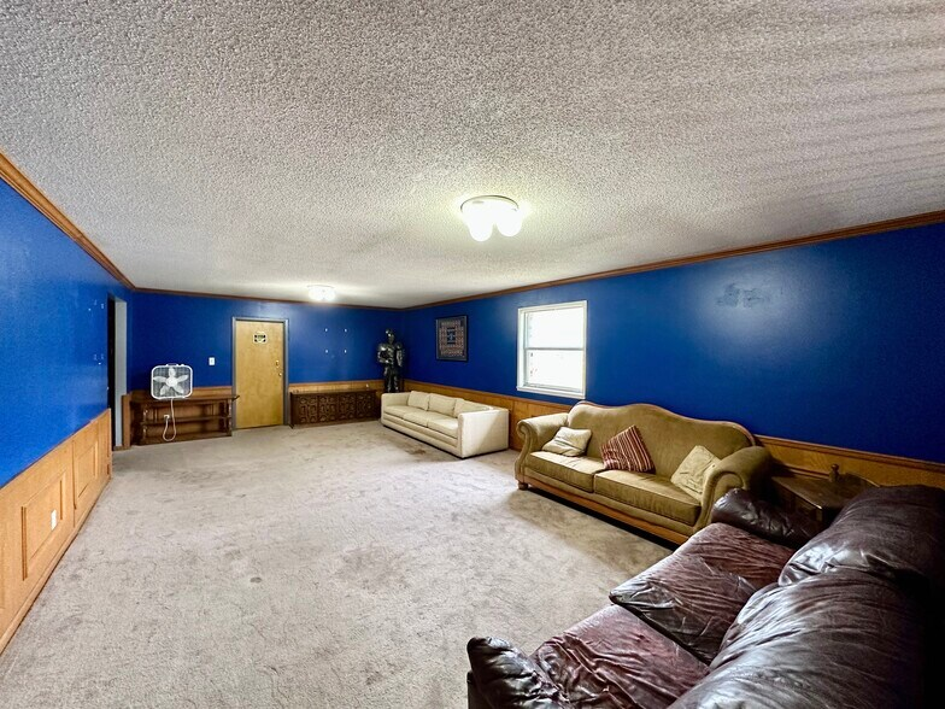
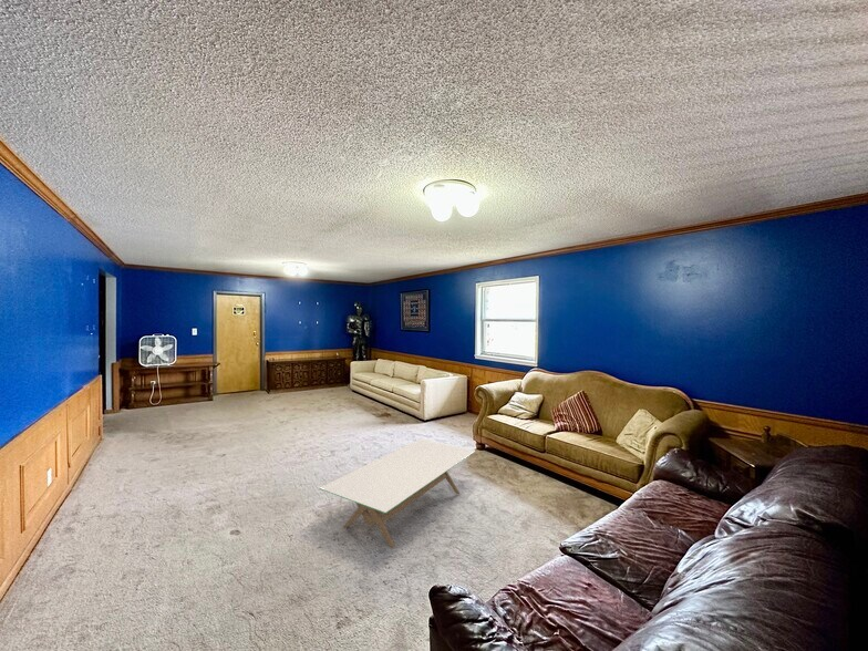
+ coffee table (406, 487)
